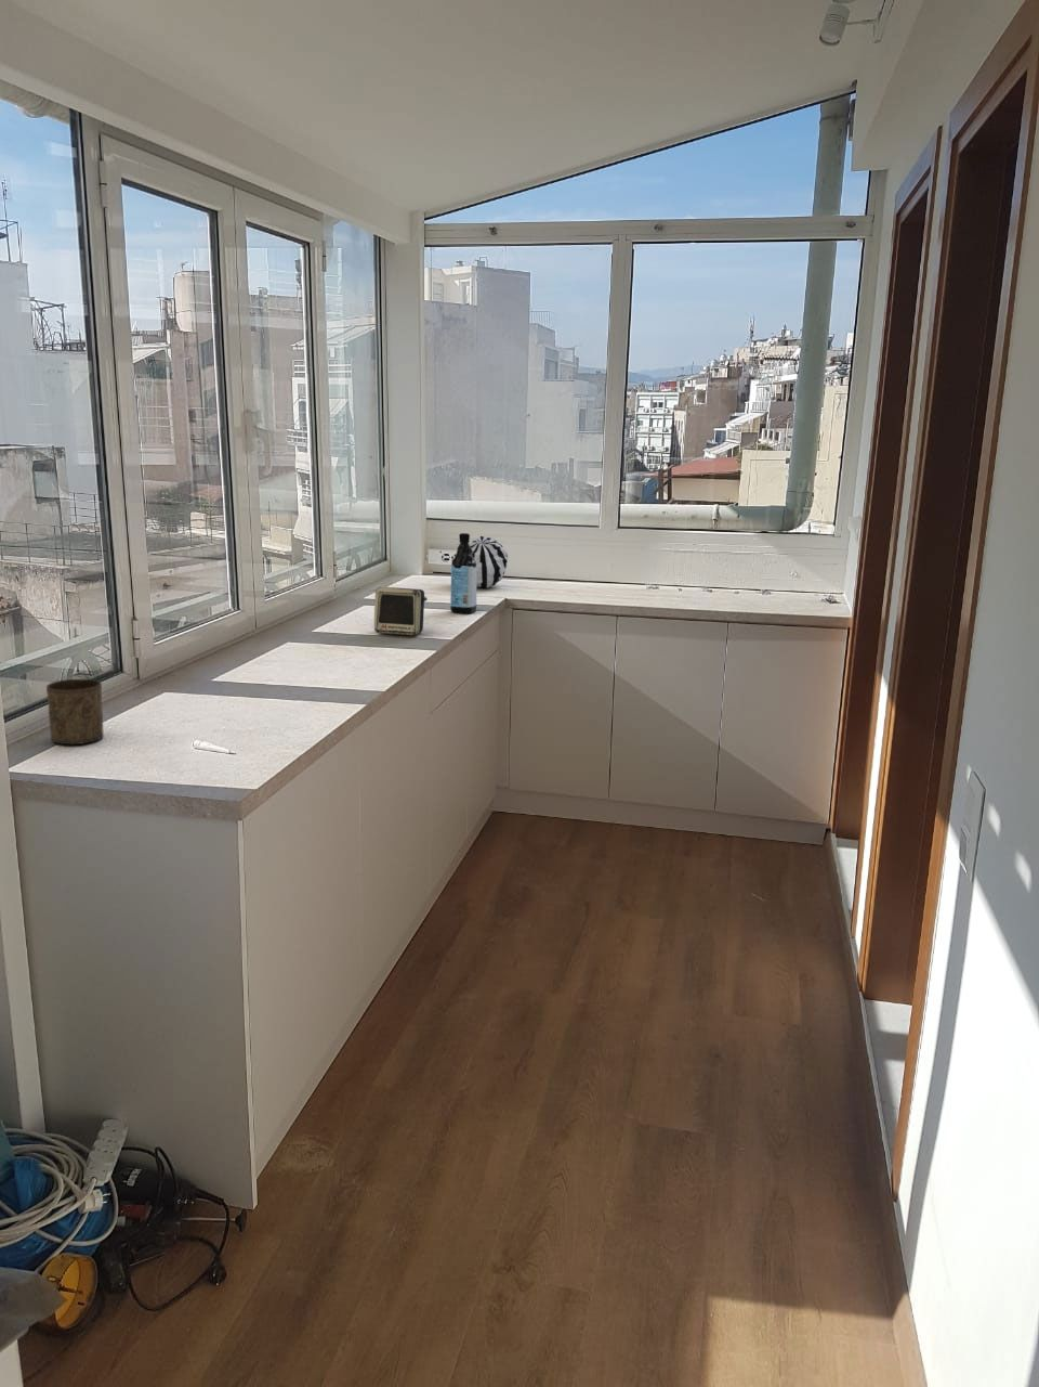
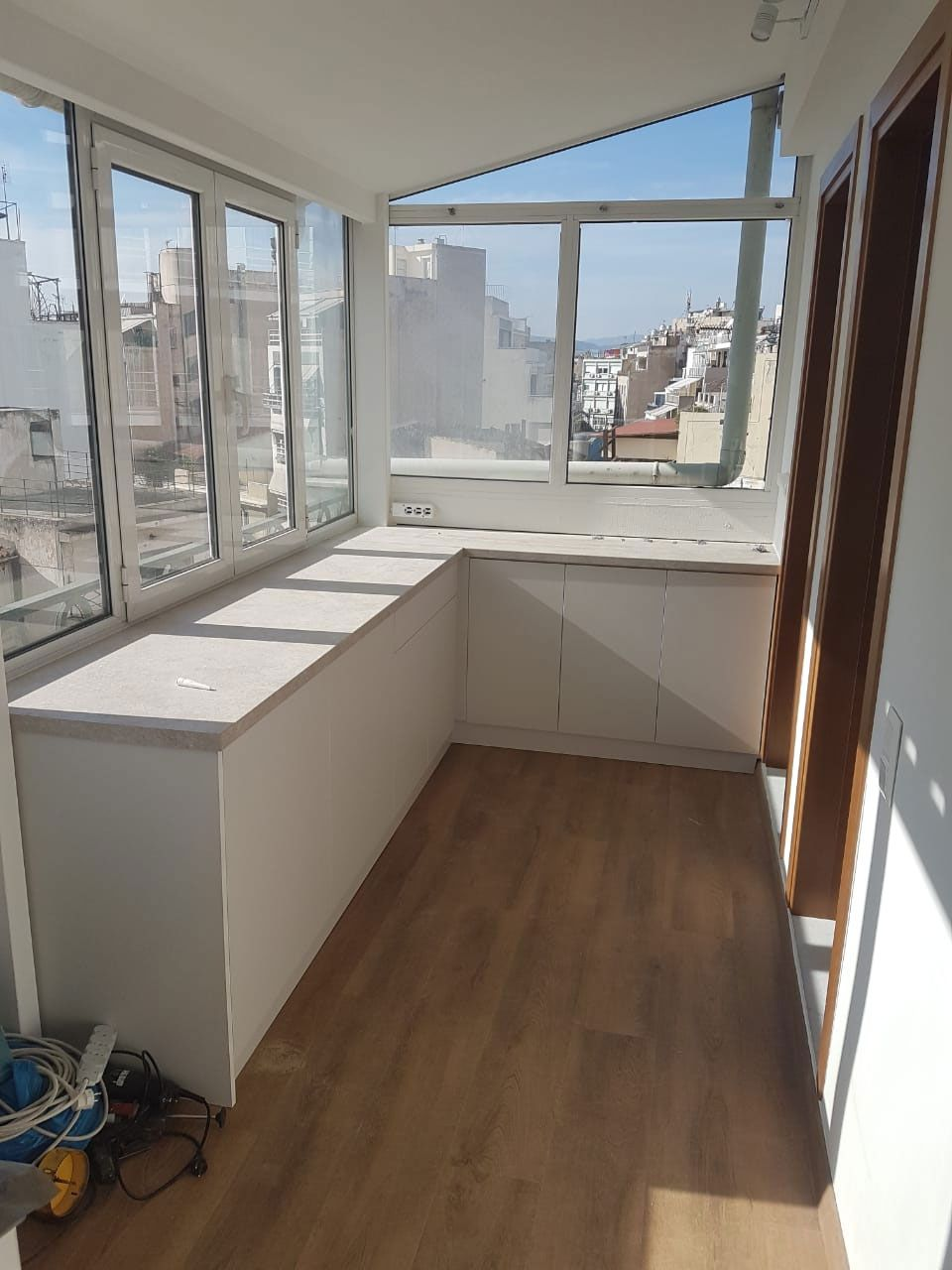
- cup (75, 711)
- water bottle (463, 573)
- decorative ball (481, 561)
- speaker (401, 610)
